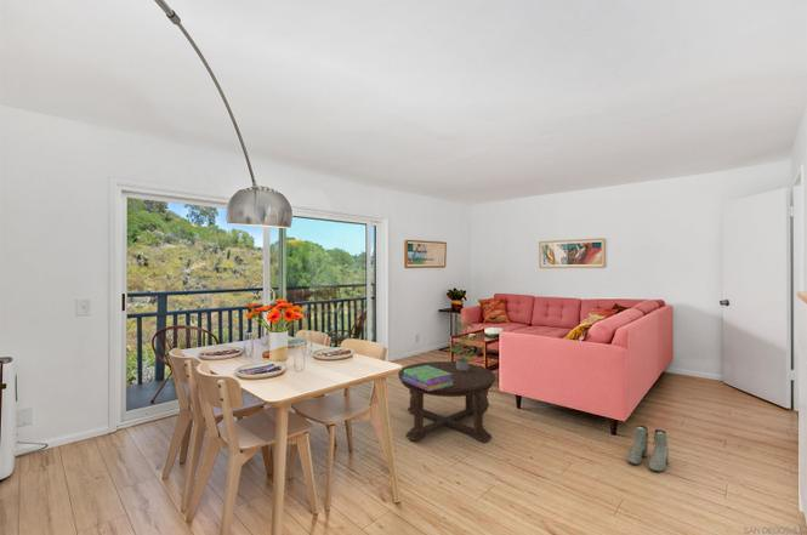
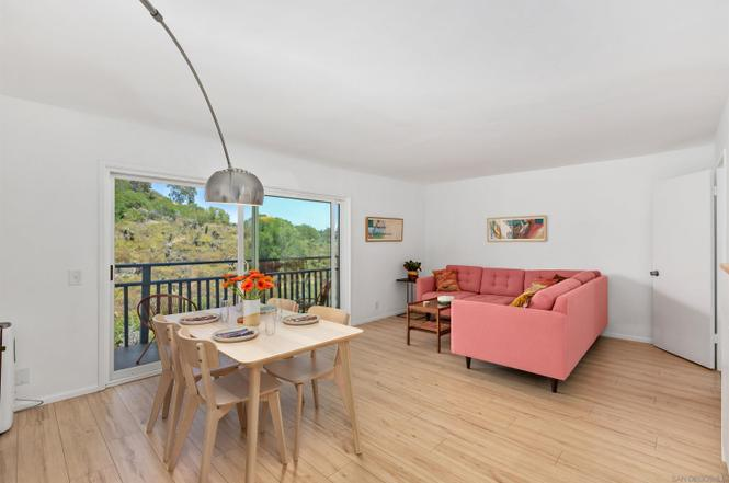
- potted plant (461, 345)
- boots (647, 446)
- stack of books (427, 377)
- coffee table (445, 395)
